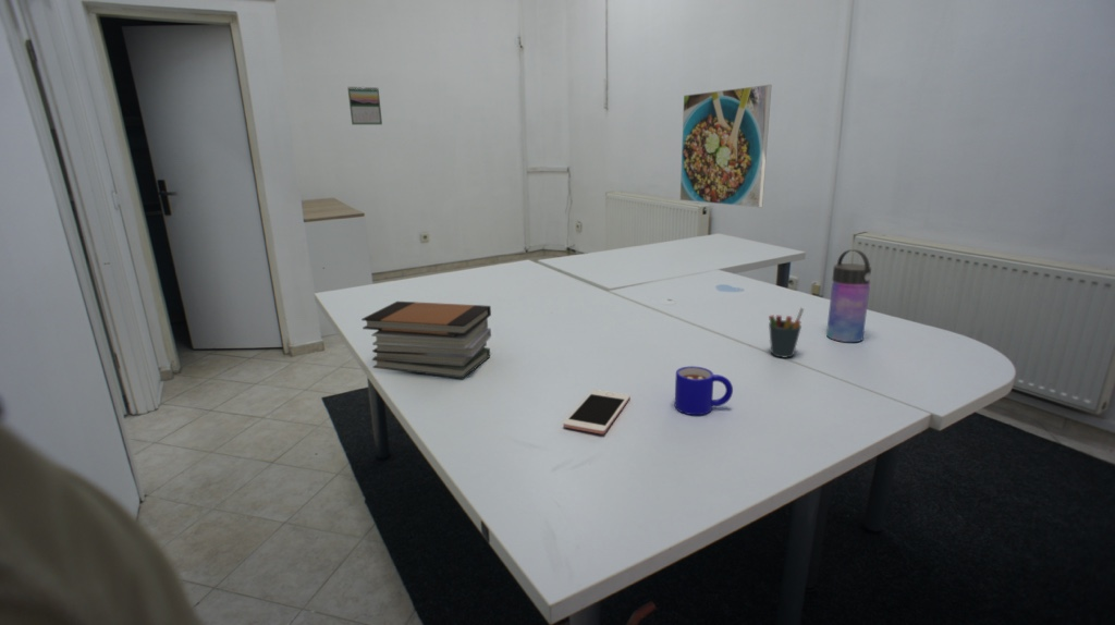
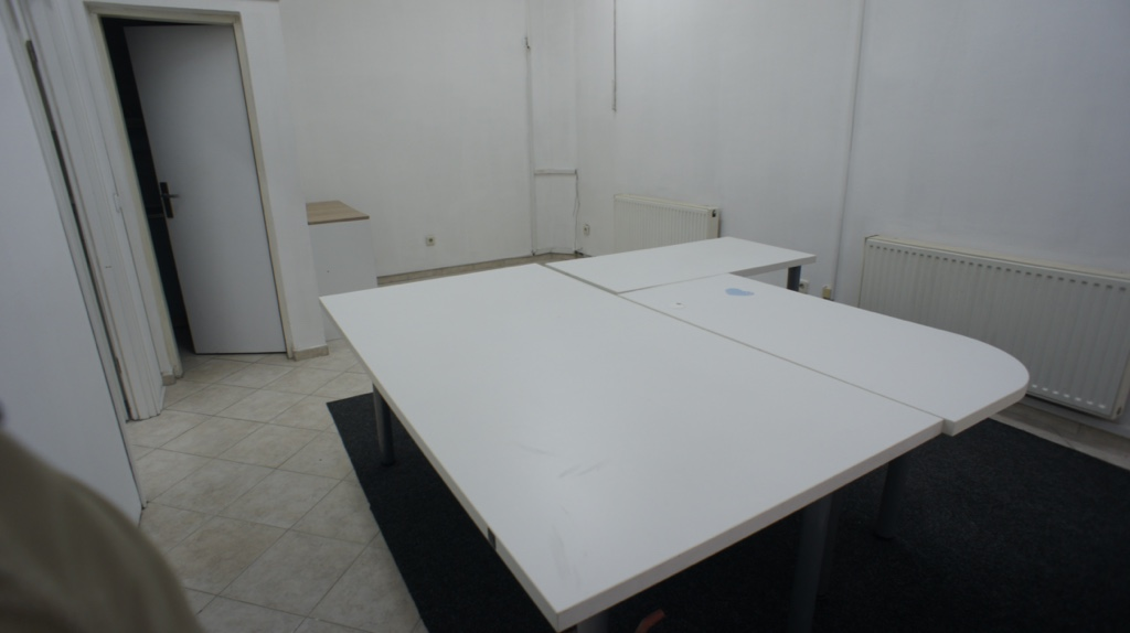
- calendar (365, 105)
- cell phone (598, 409)
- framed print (721, 148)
- mug (703, 390)
- pen holder (784, 331)
- water bottle (849, 294)
- book stack (431, 338)
